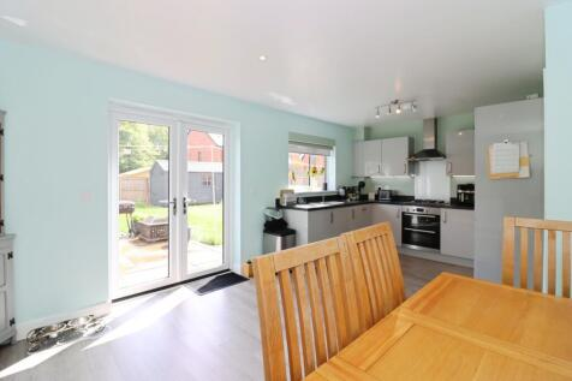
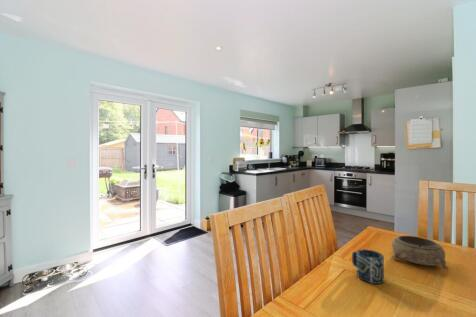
+ cup (366, 263)
+ decorative bowl (415, 250)
